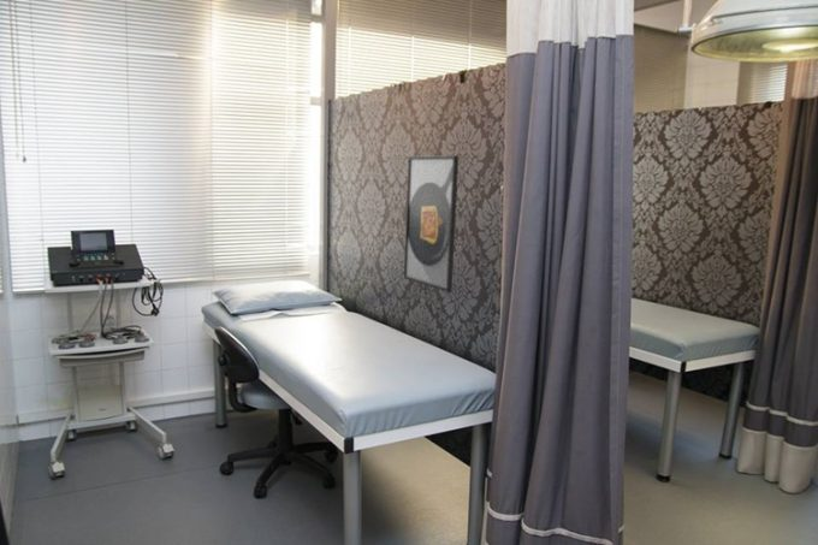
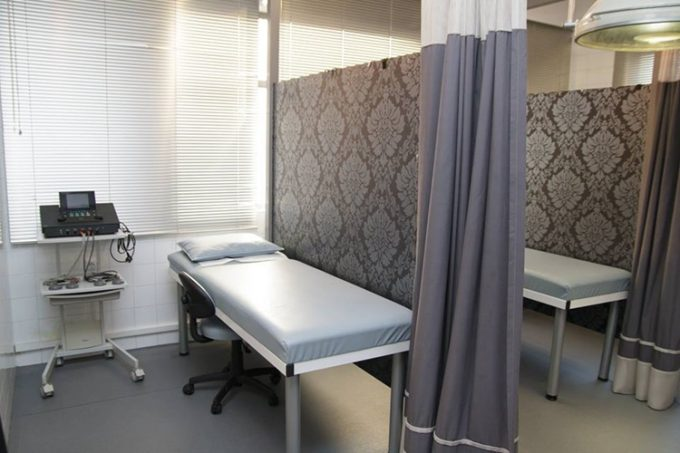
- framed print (428, 221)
